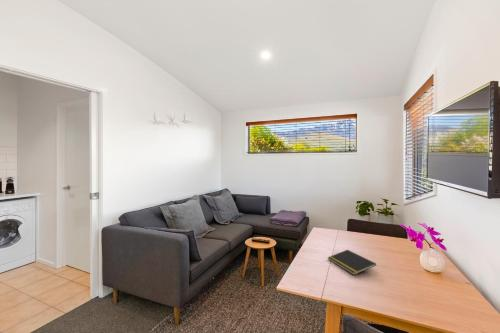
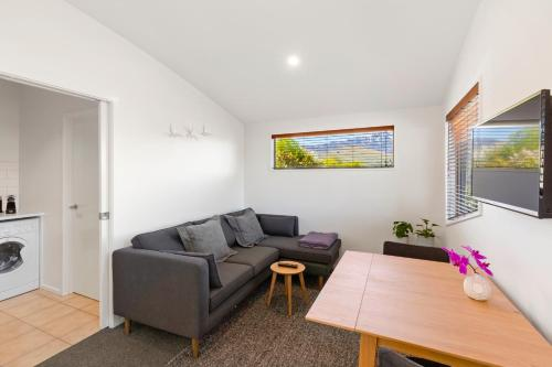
- notepad (350, 261)
